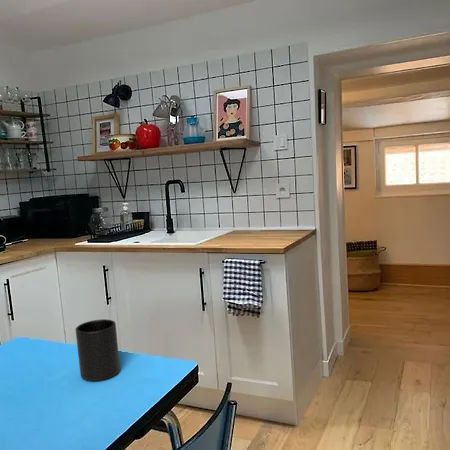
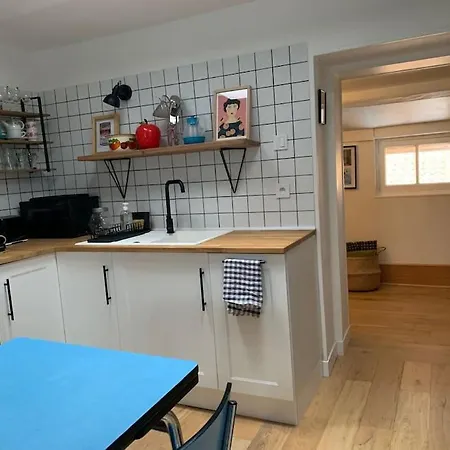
- mug (98, 346)
